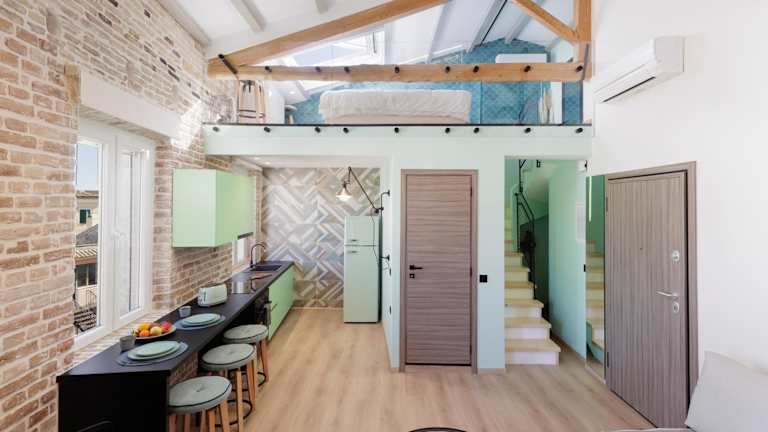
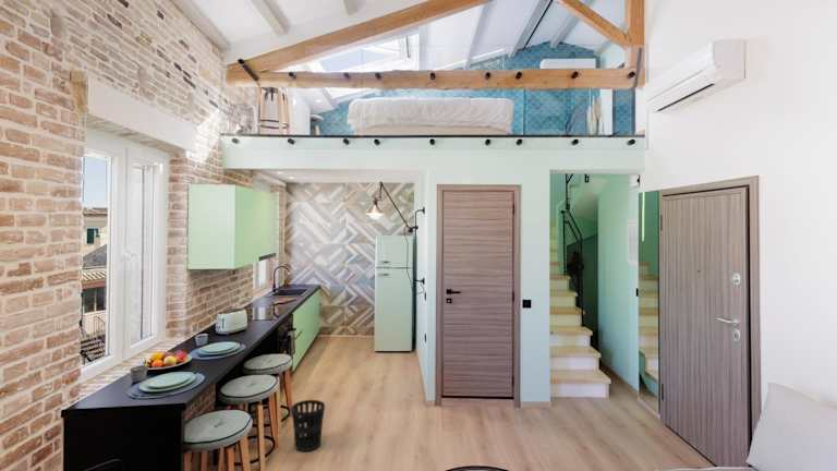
+ wastebasket (307, 425)
